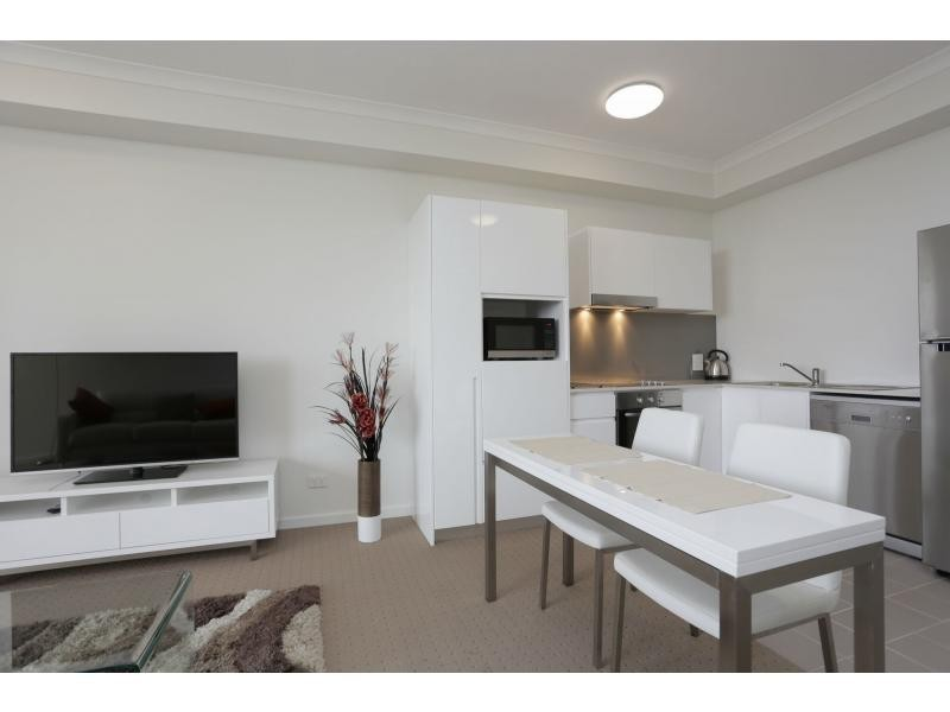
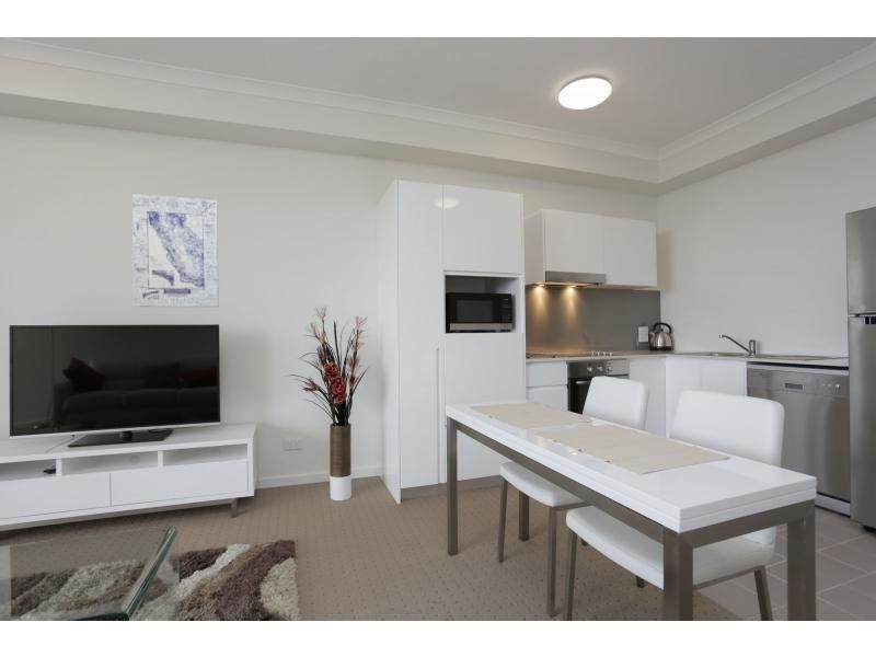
+ wall art (176, 252)
